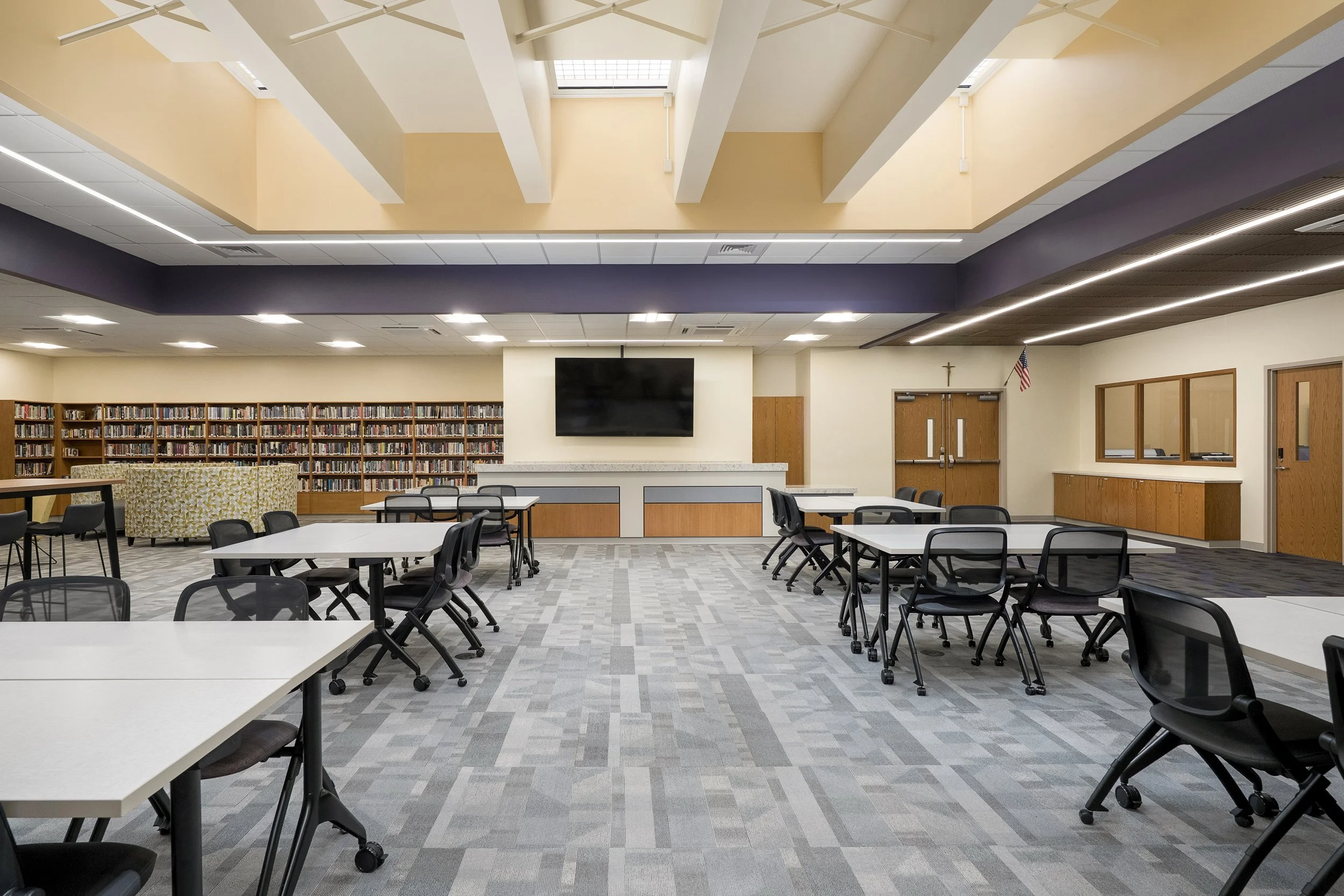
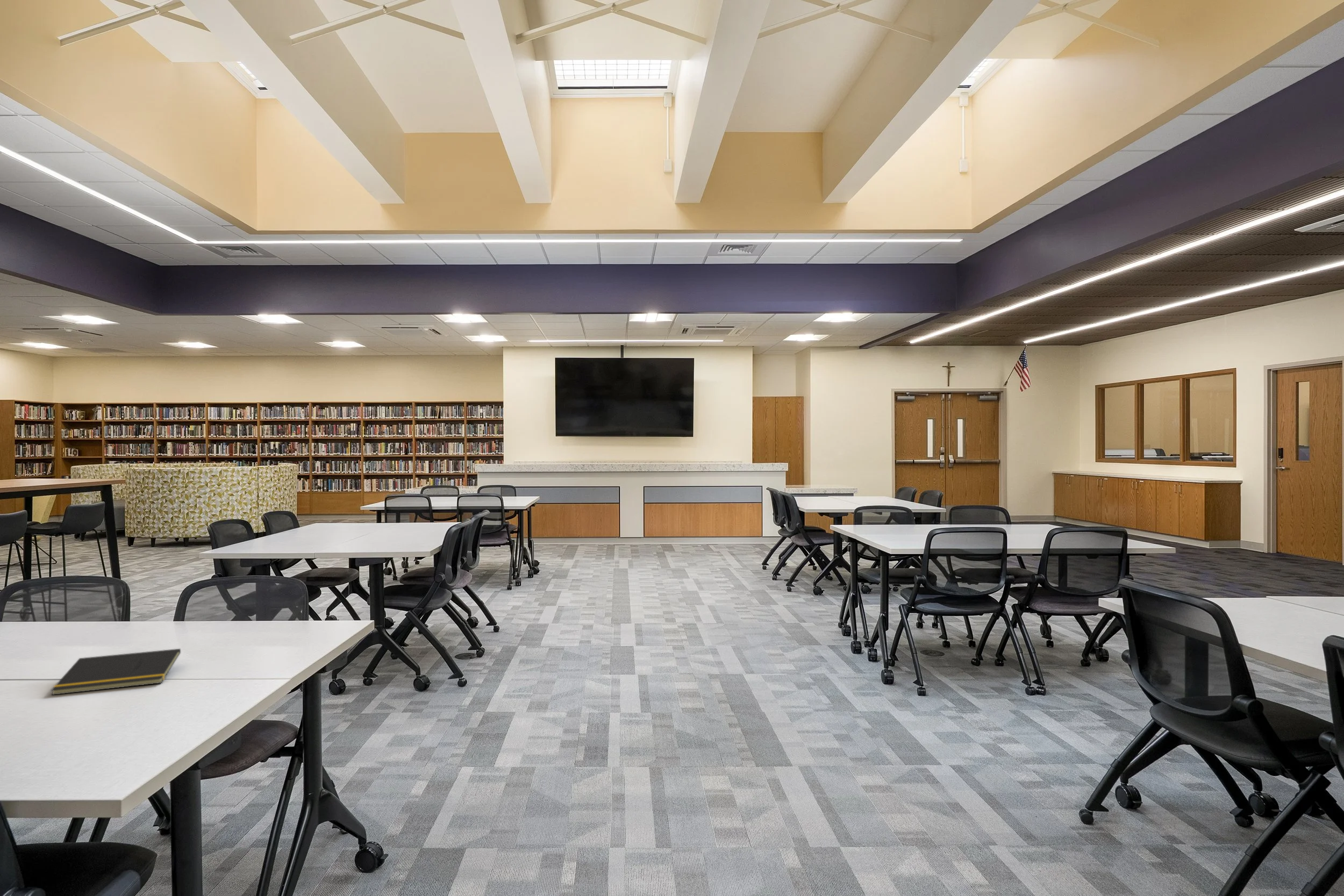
+ notepad (120, 670)
